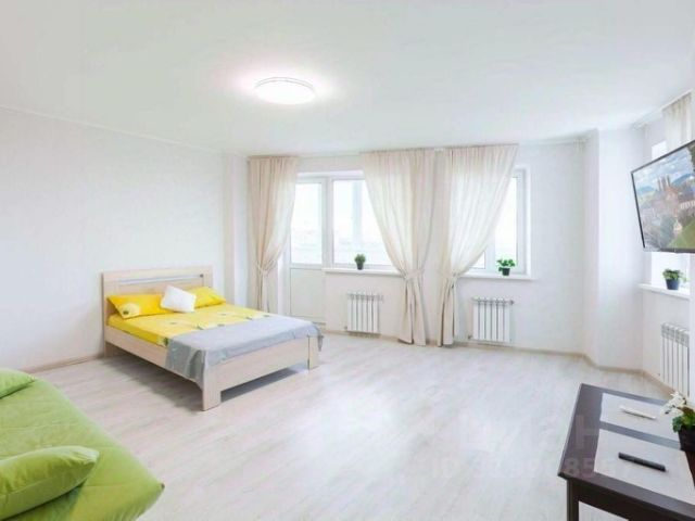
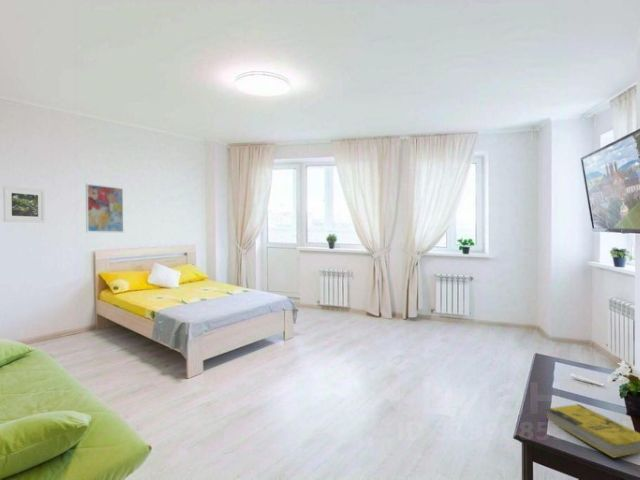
+ book (594, 427)
+ wall art (105, 209)
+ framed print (25, 205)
